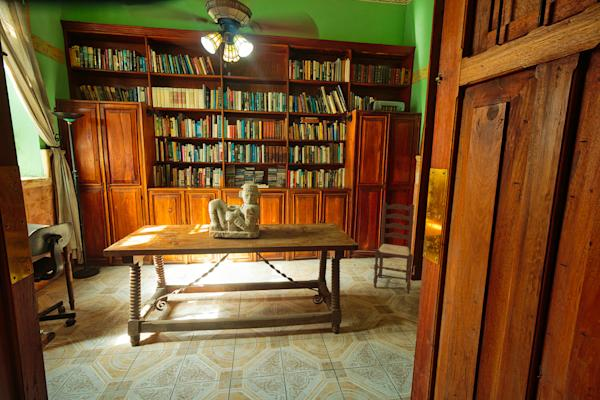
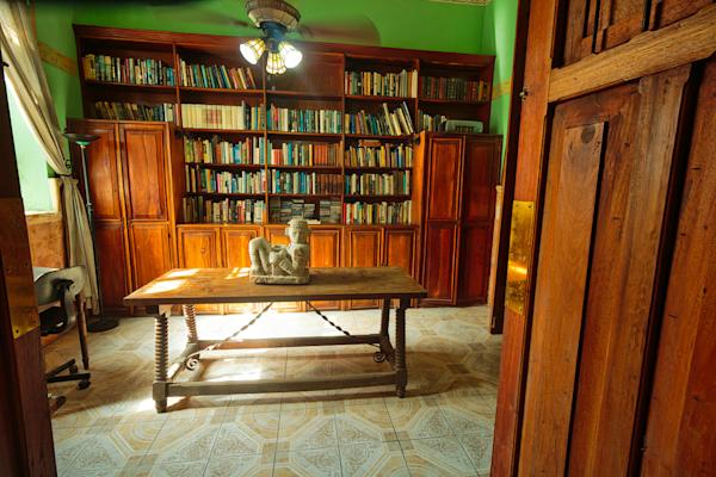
- dining chair (394, 245)
